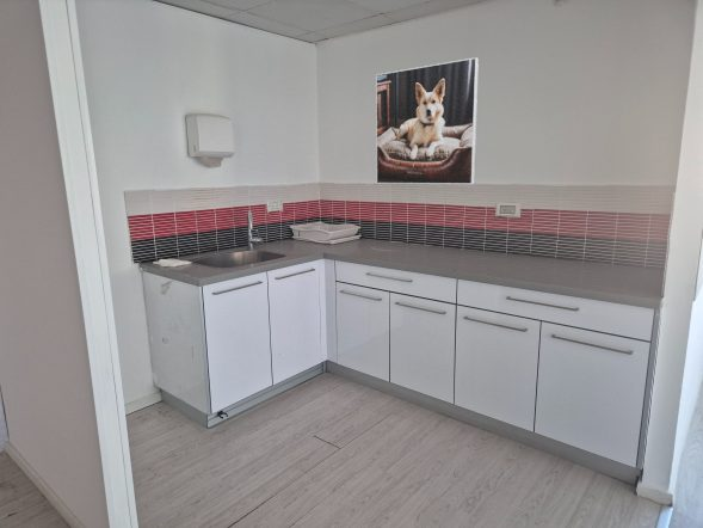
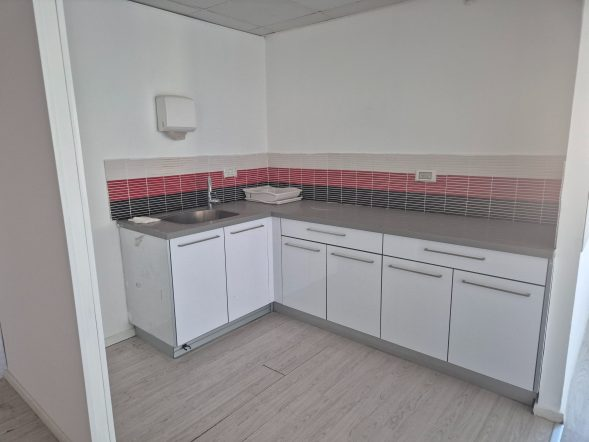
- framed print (423, 127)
